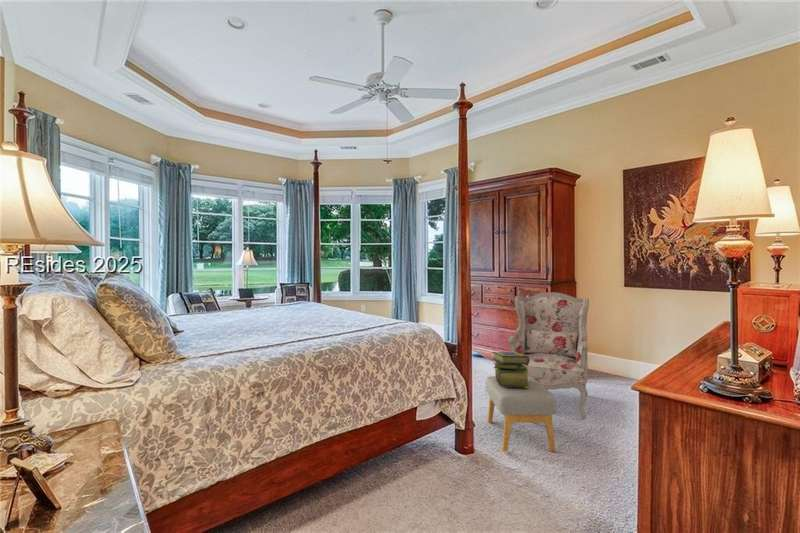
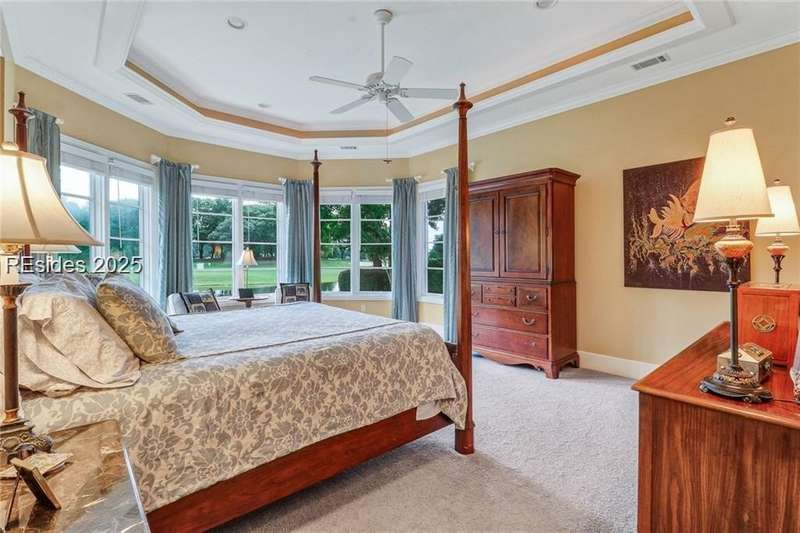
- footstool (518, 409)
- armchair (549, 347)
- stack of books (509, 367)
